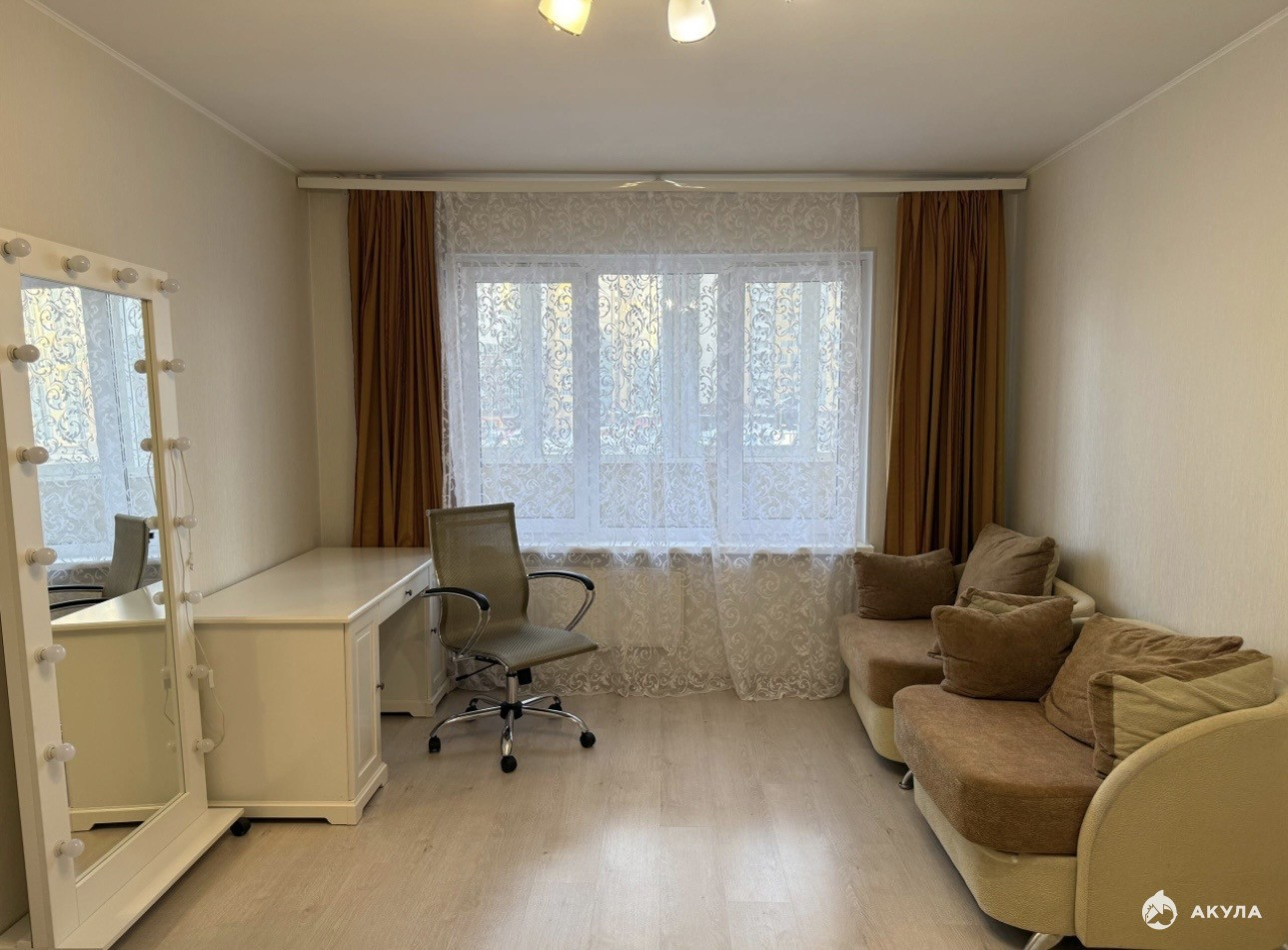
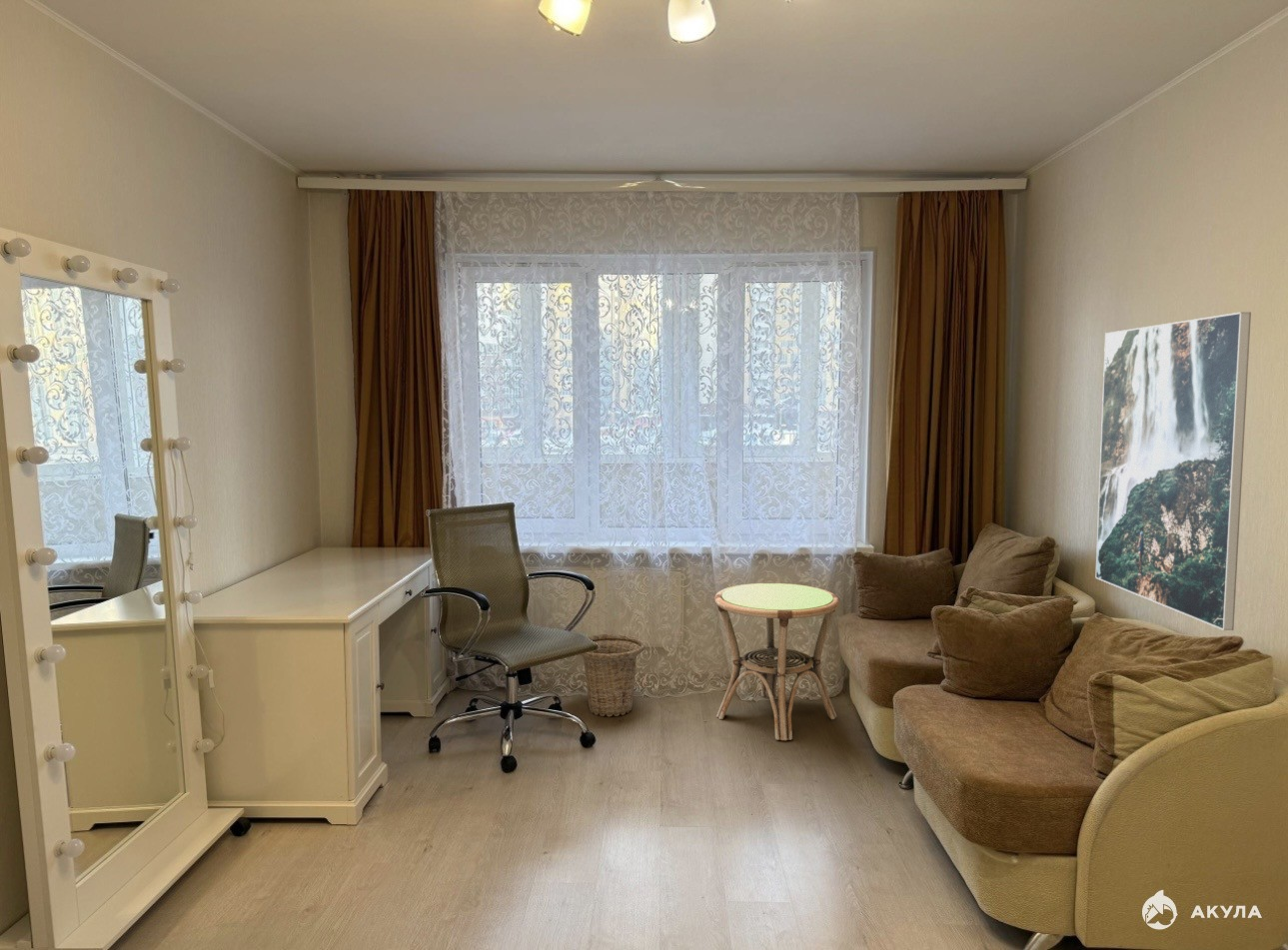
+ side table (775, 656)
+ basket (610, 676)
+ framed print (1161, 465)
